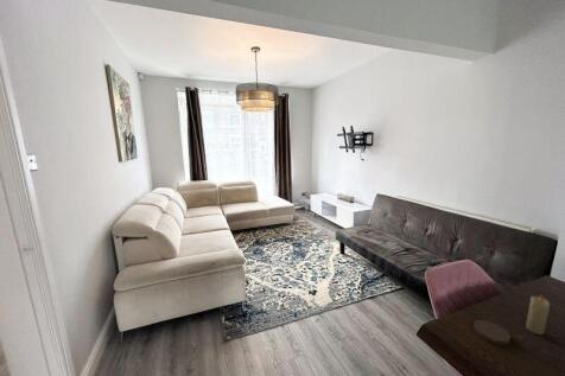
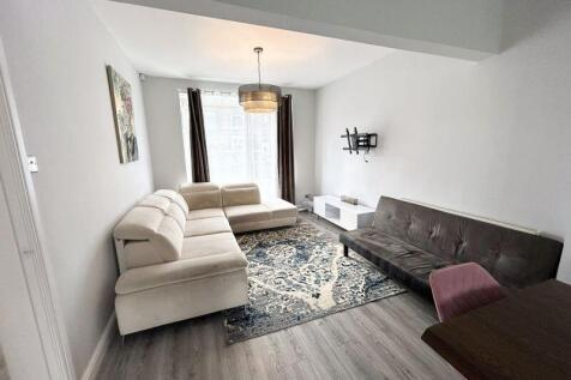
- coaster (490, 331)
- candle (538, 311)
